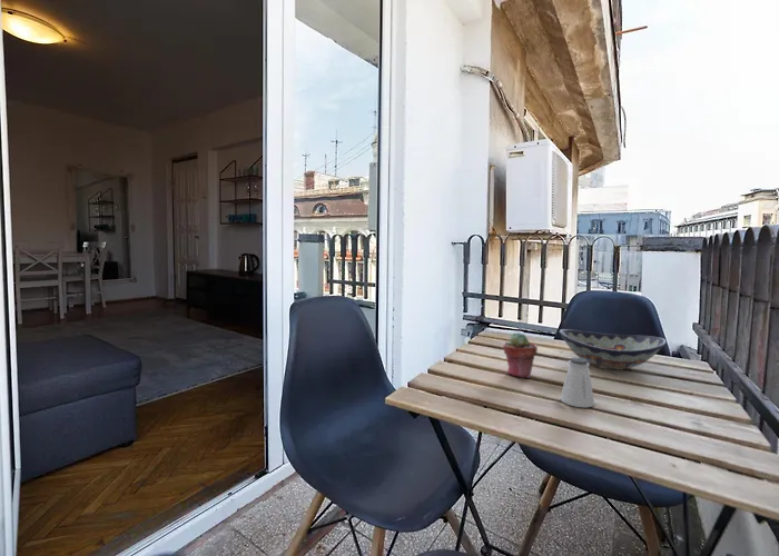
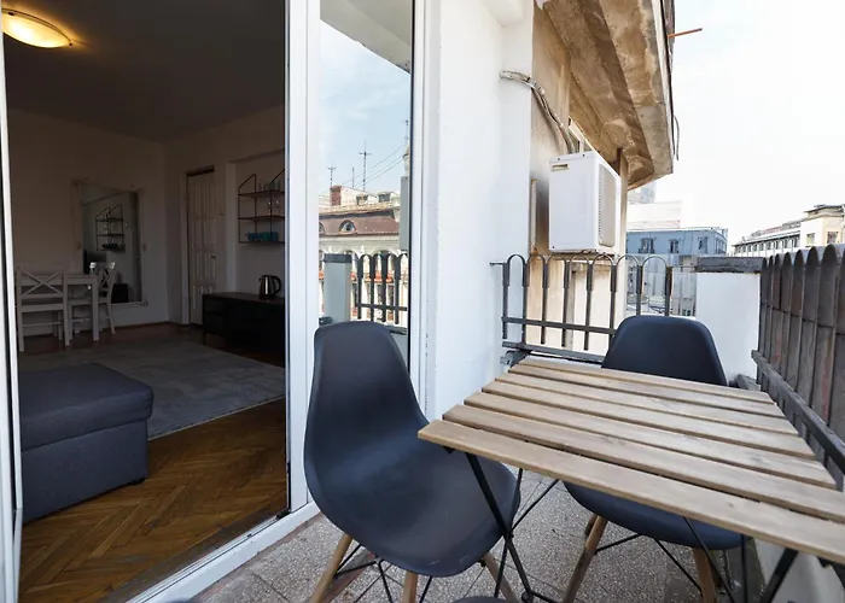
- saltshaker (578, 380)
- decorative bowl (609, 349)
- potted succulent (520, 353)
